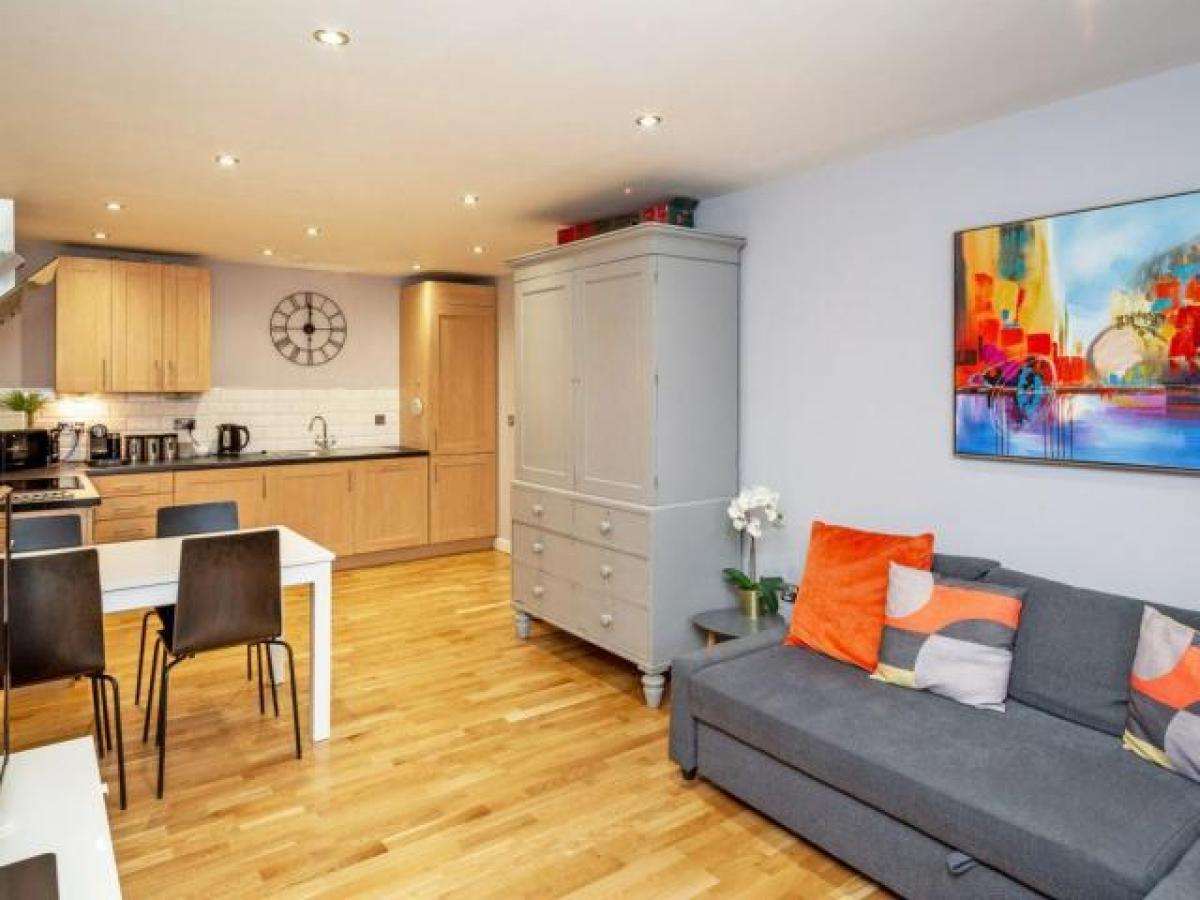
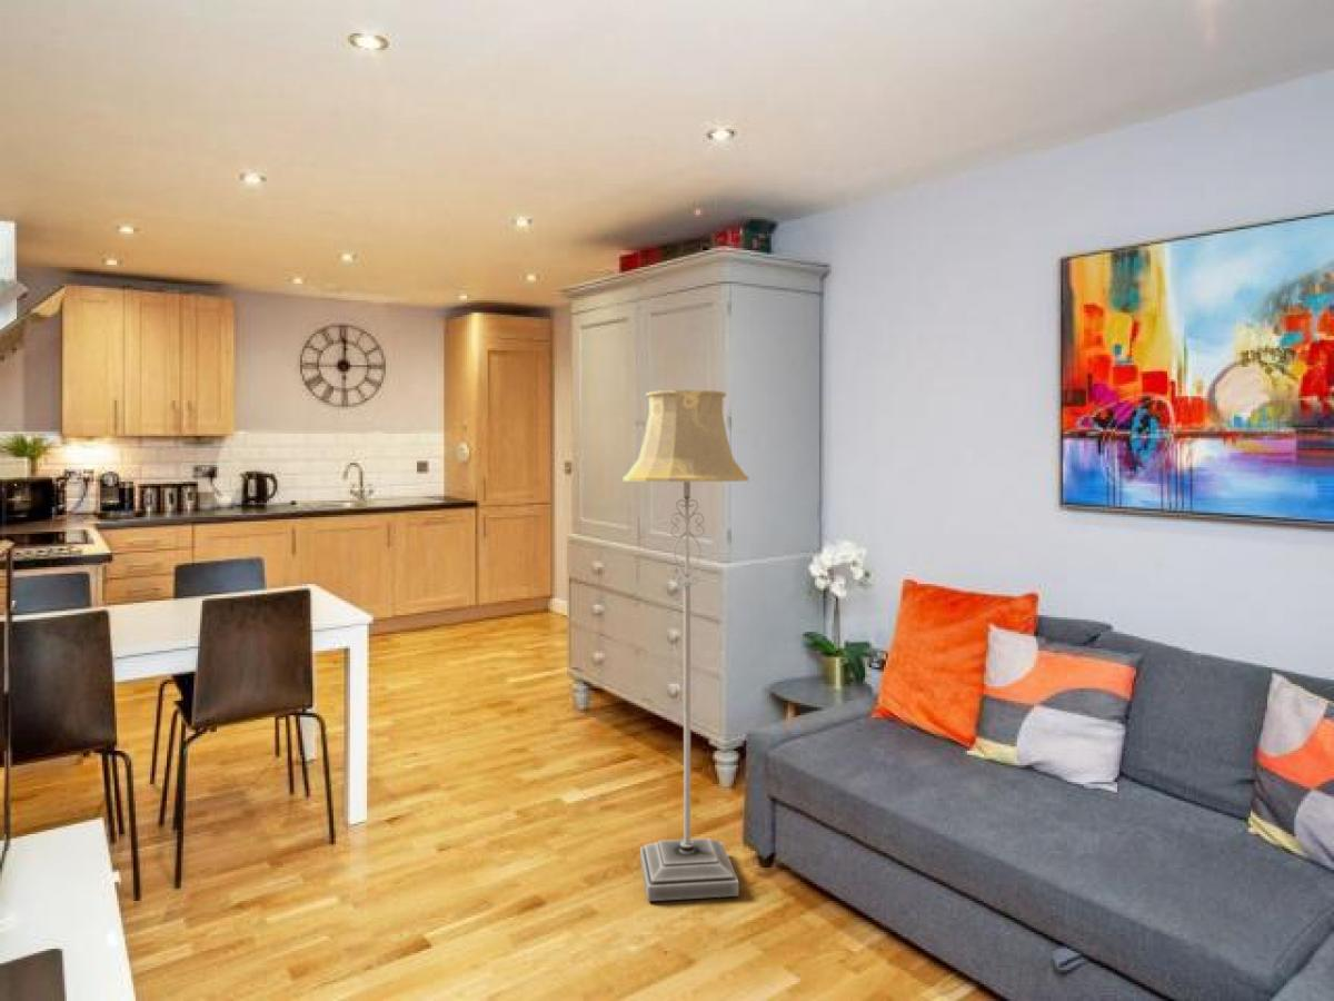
+ floor lamp (686, 637)
